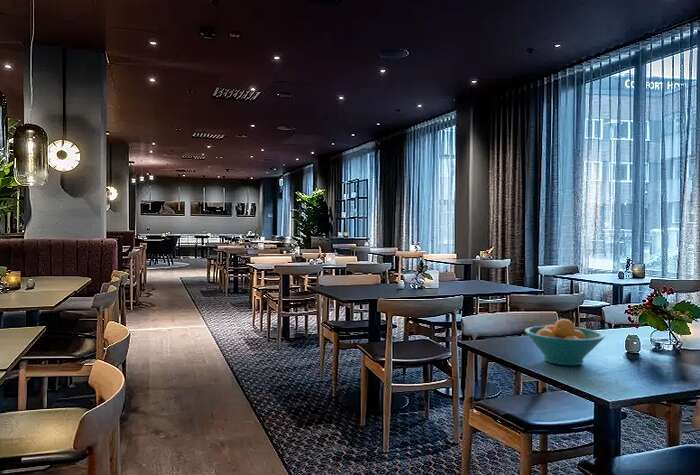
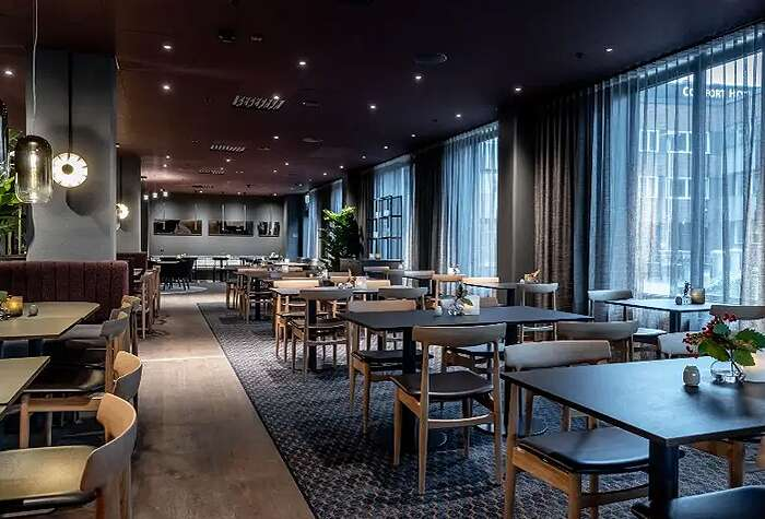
- fruit bowl (563, 340)
